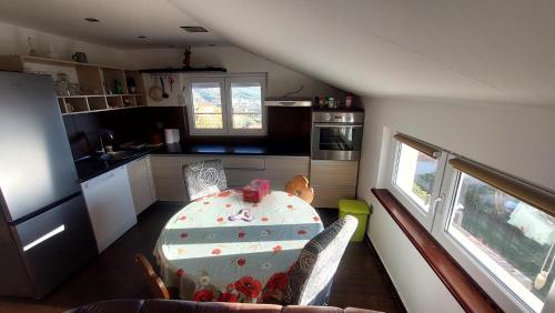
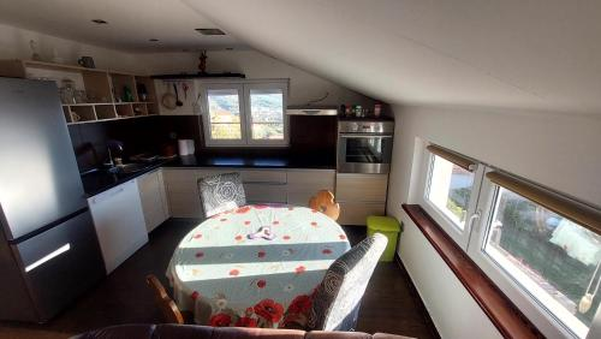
- tissue box (256, 190)
